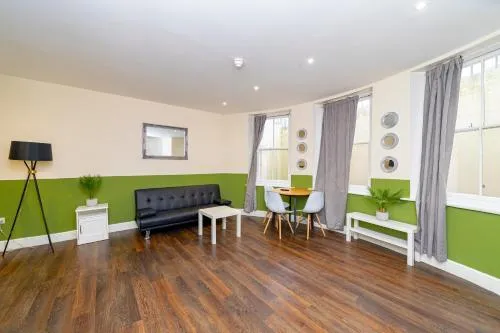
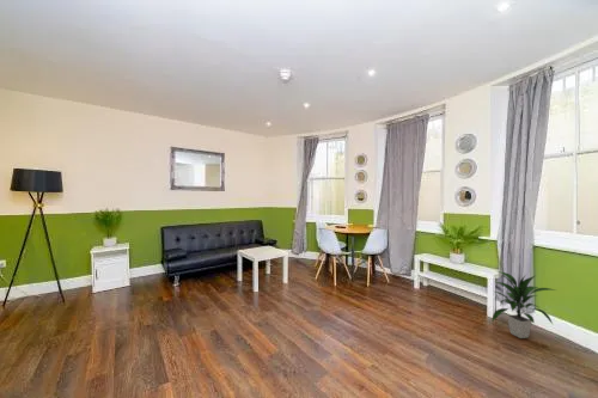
+ indoor plant (517, 302)
